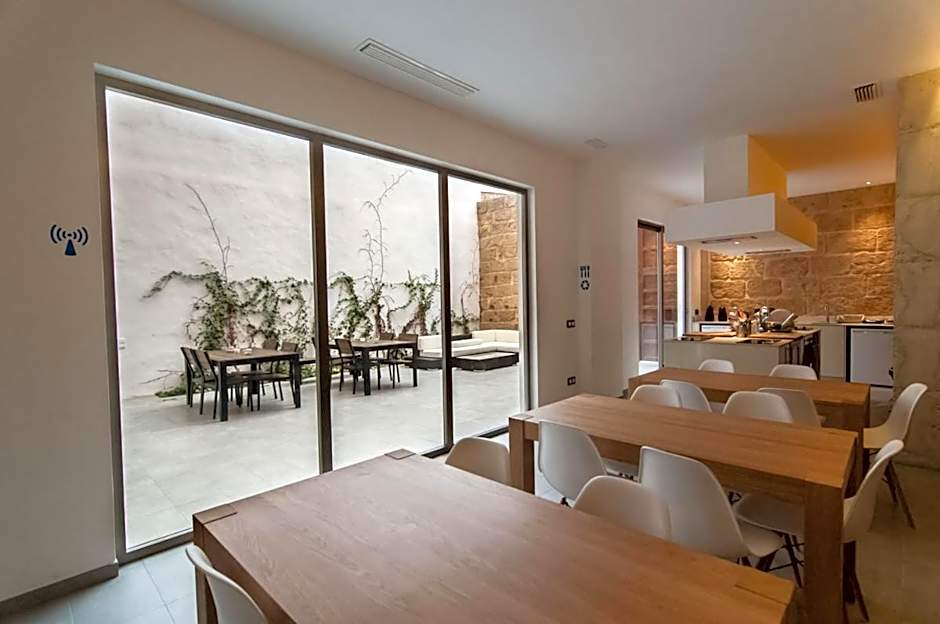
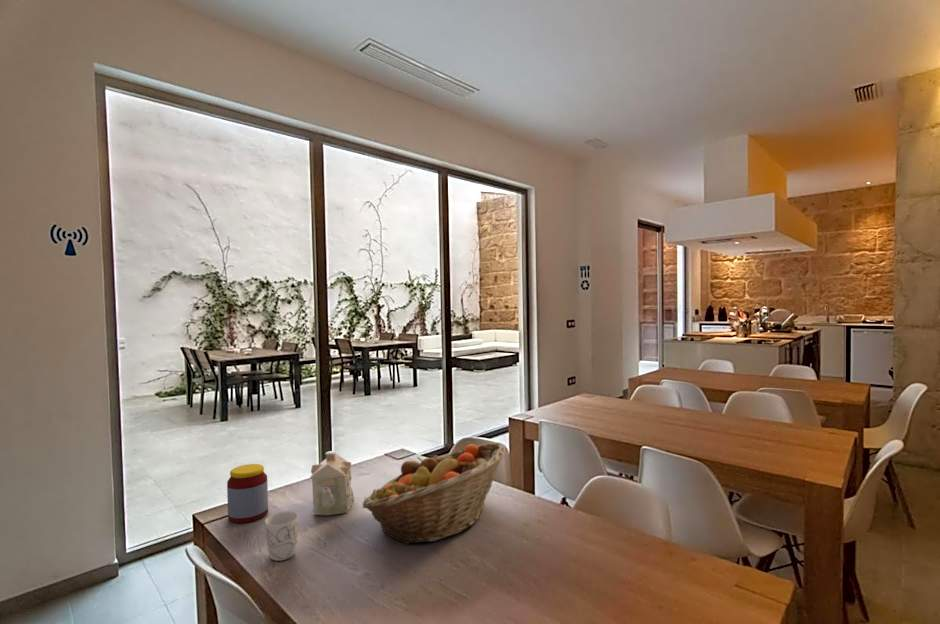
+ teapot (333, 478)
+ mug (280, 534)
+ jar (247, 491)
+ fruit basket (438, 484)
